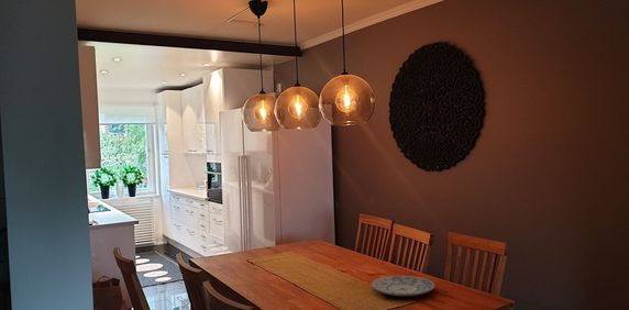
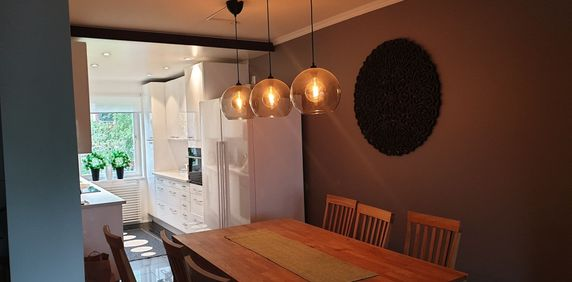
- plate (402, 287)
